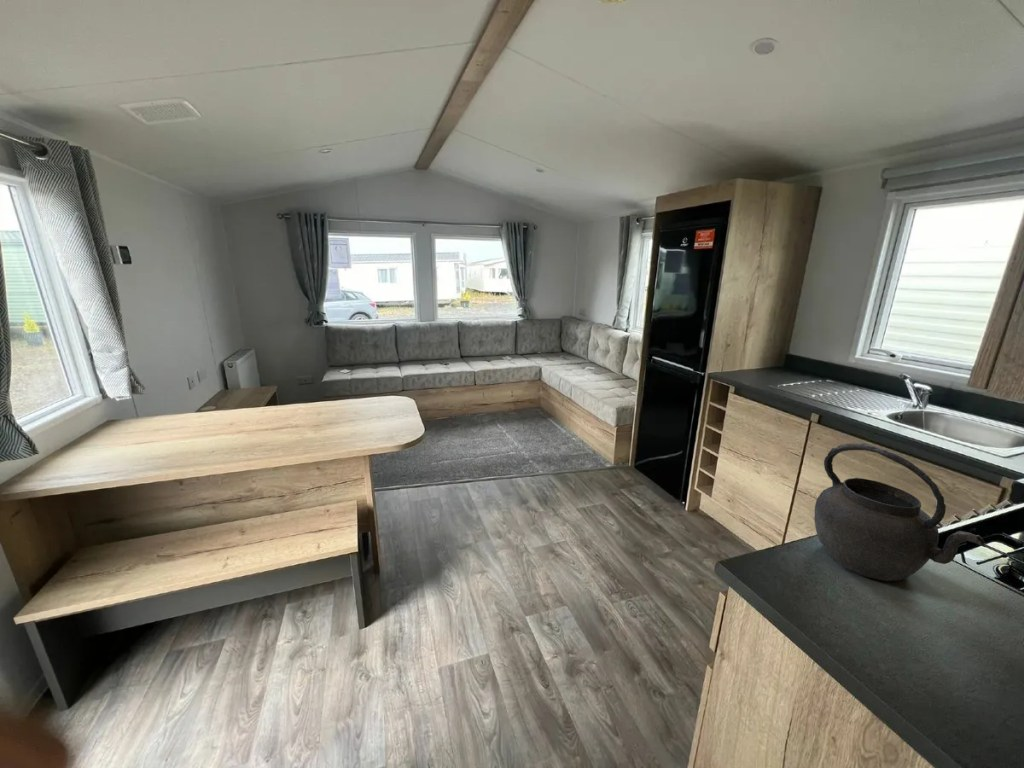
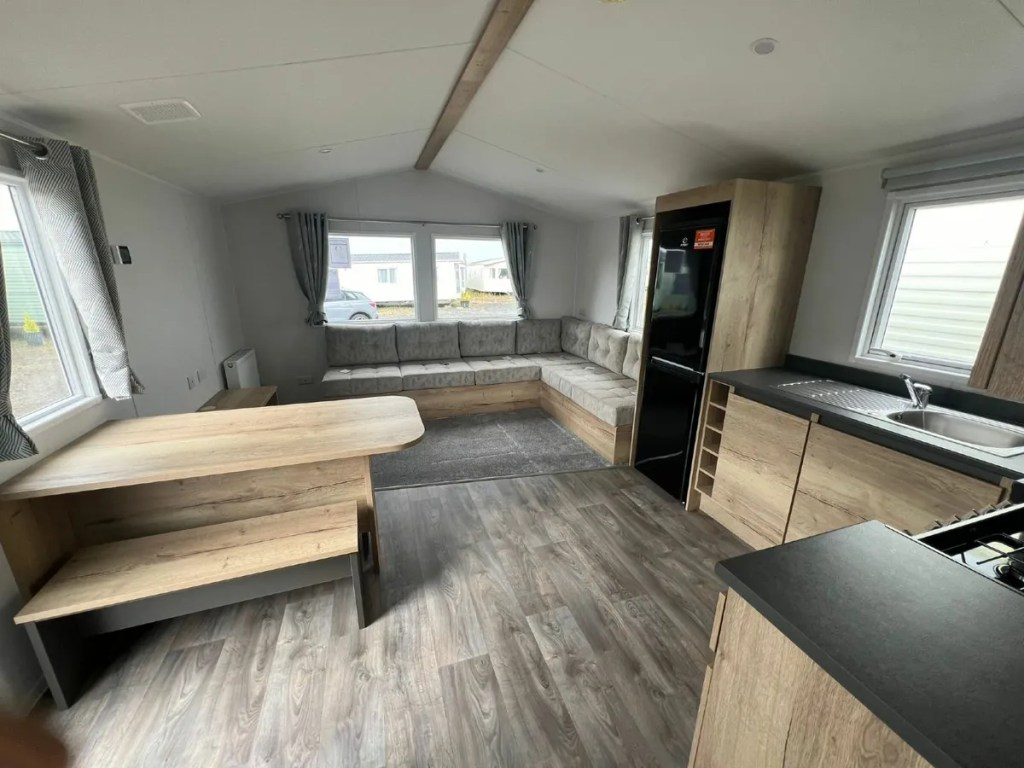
- kettle (889, 511)
